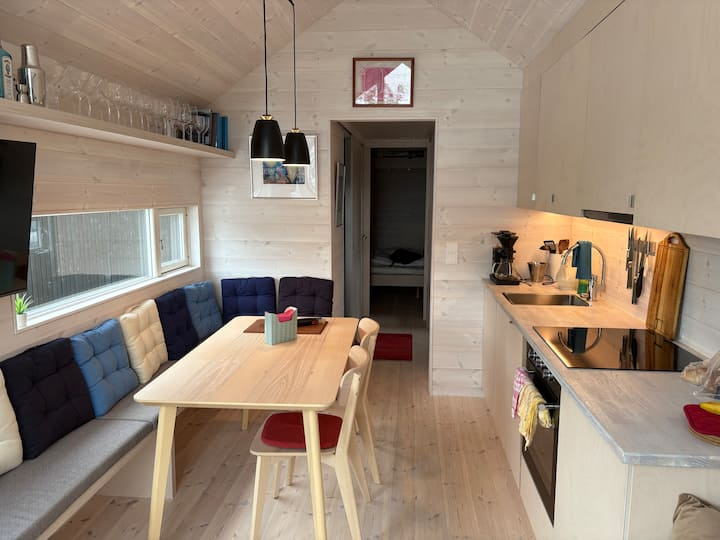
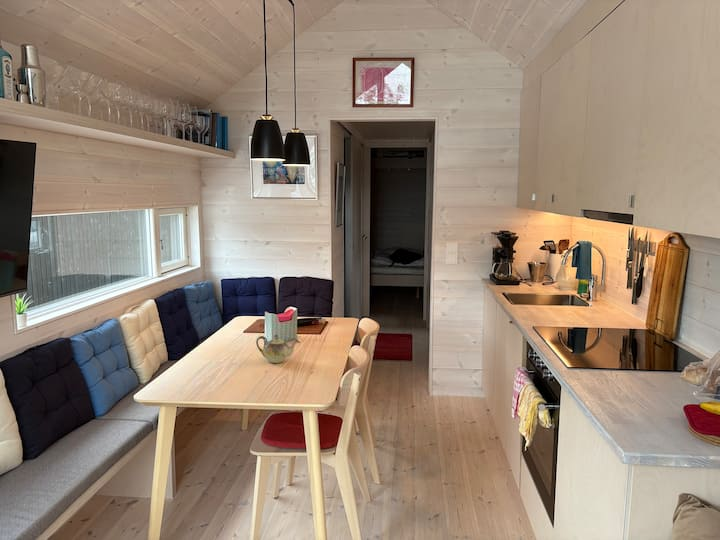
+ teapot (278, 347)
